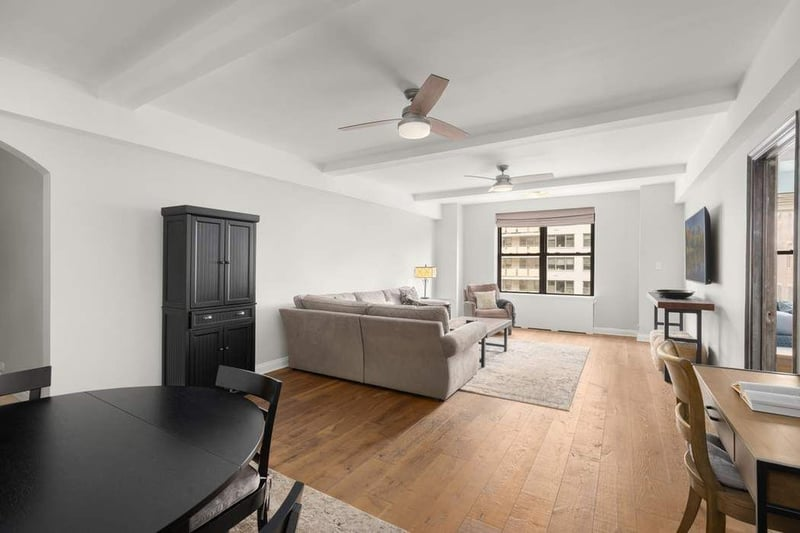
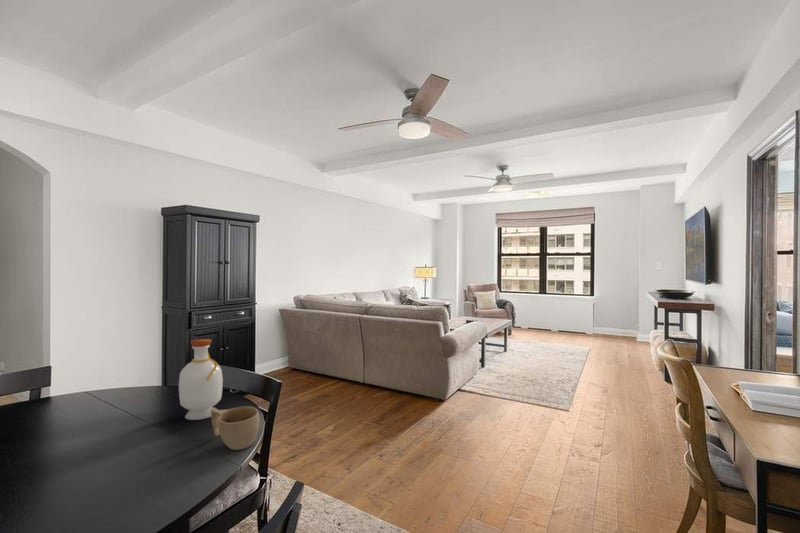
+ cup (233, 426)
+ bottle (201, 377)
